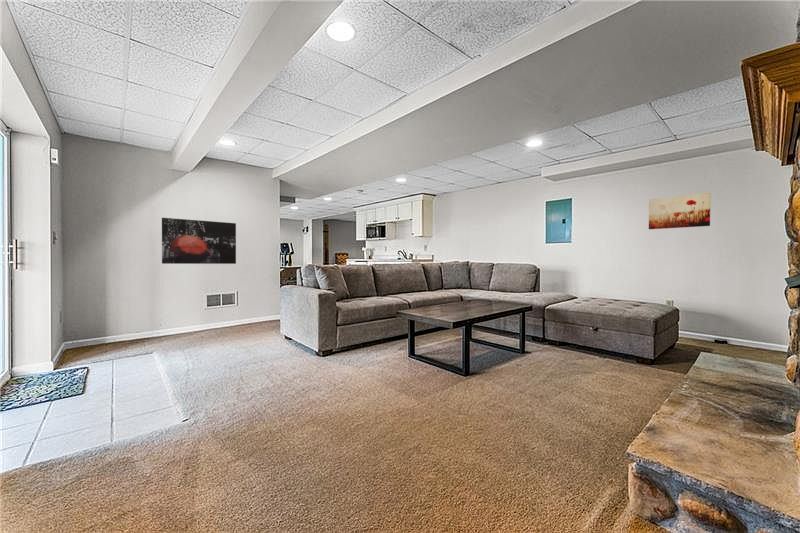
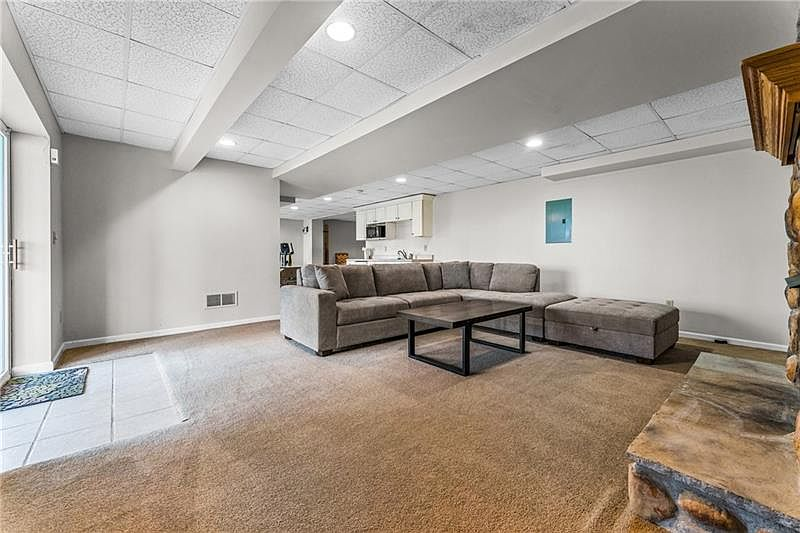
- wall art (201, 242)
- wall art (678, 212)
